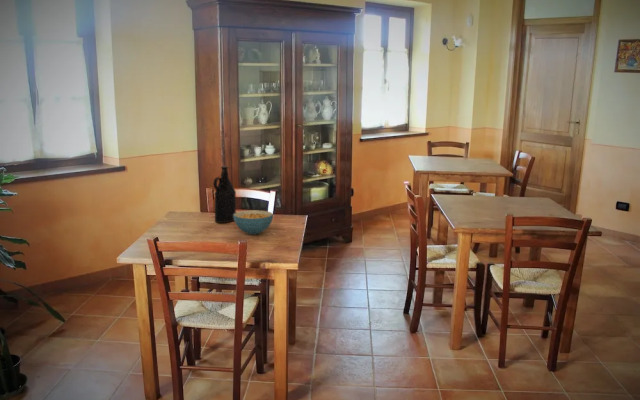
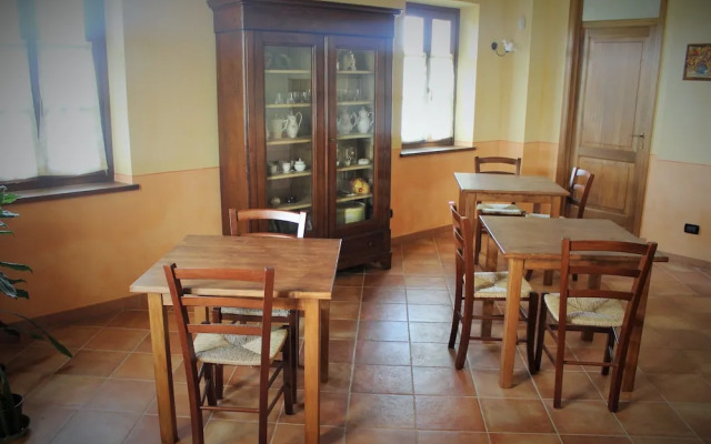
- bottle (224, 193)
- cereal bowl (253, 223)
